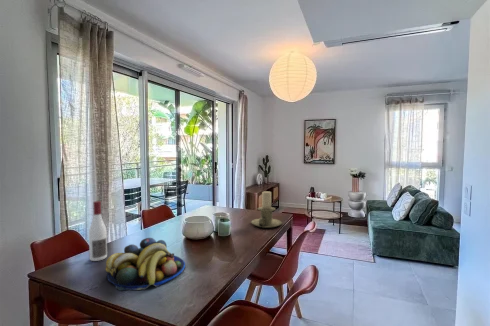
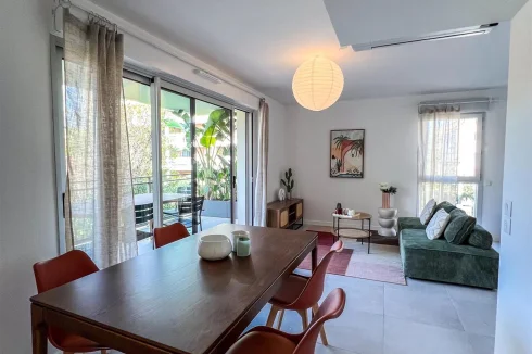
- alcohol (97, 230)
- fruit bowl (148, 256)
- candle holder (266, 208)
